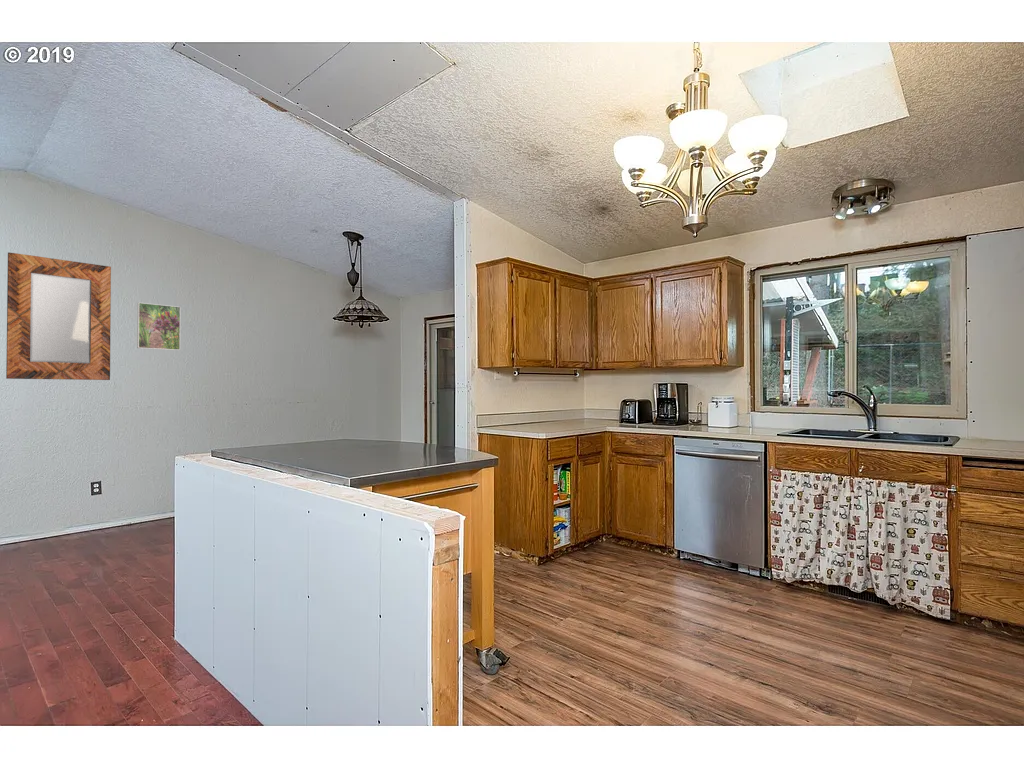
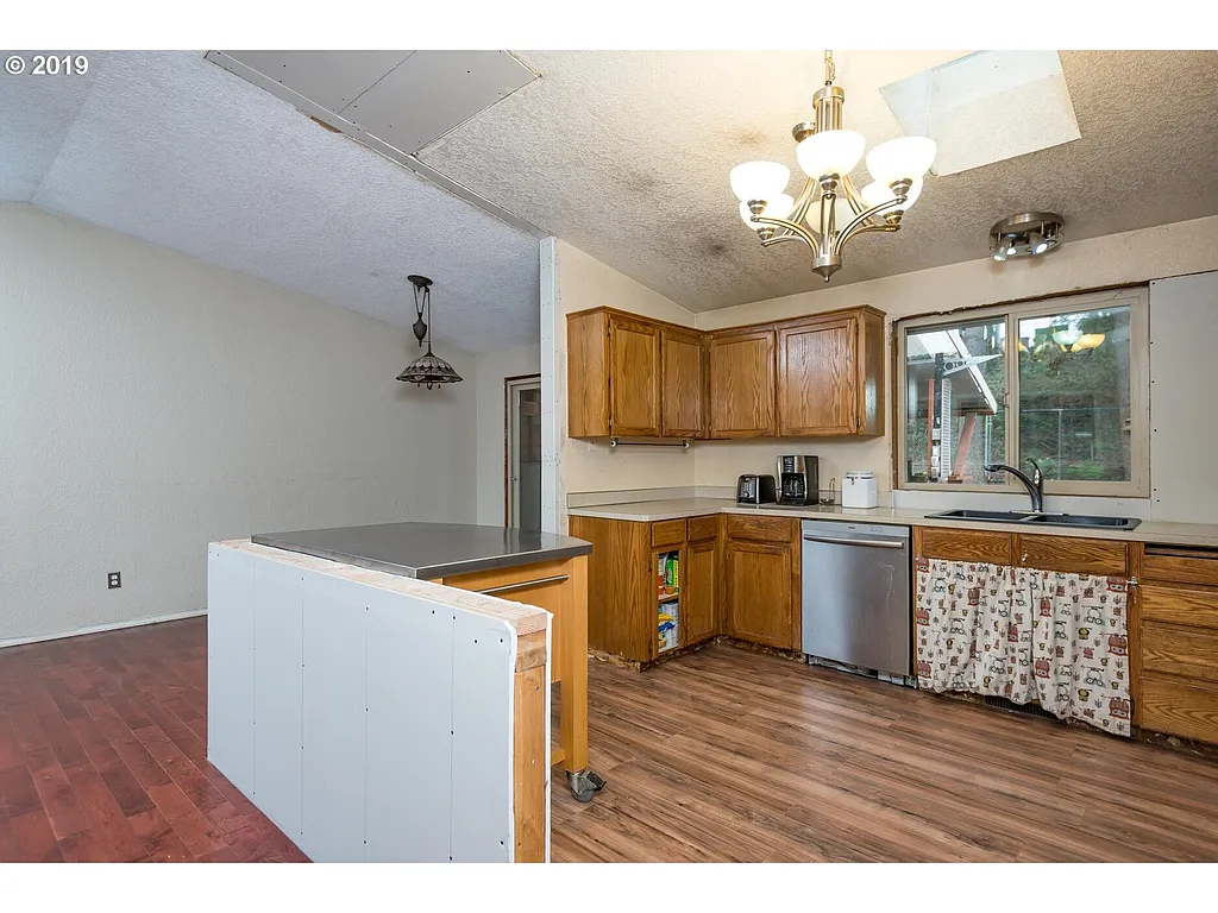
- home mirror (61, 319)
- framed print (159, 327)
